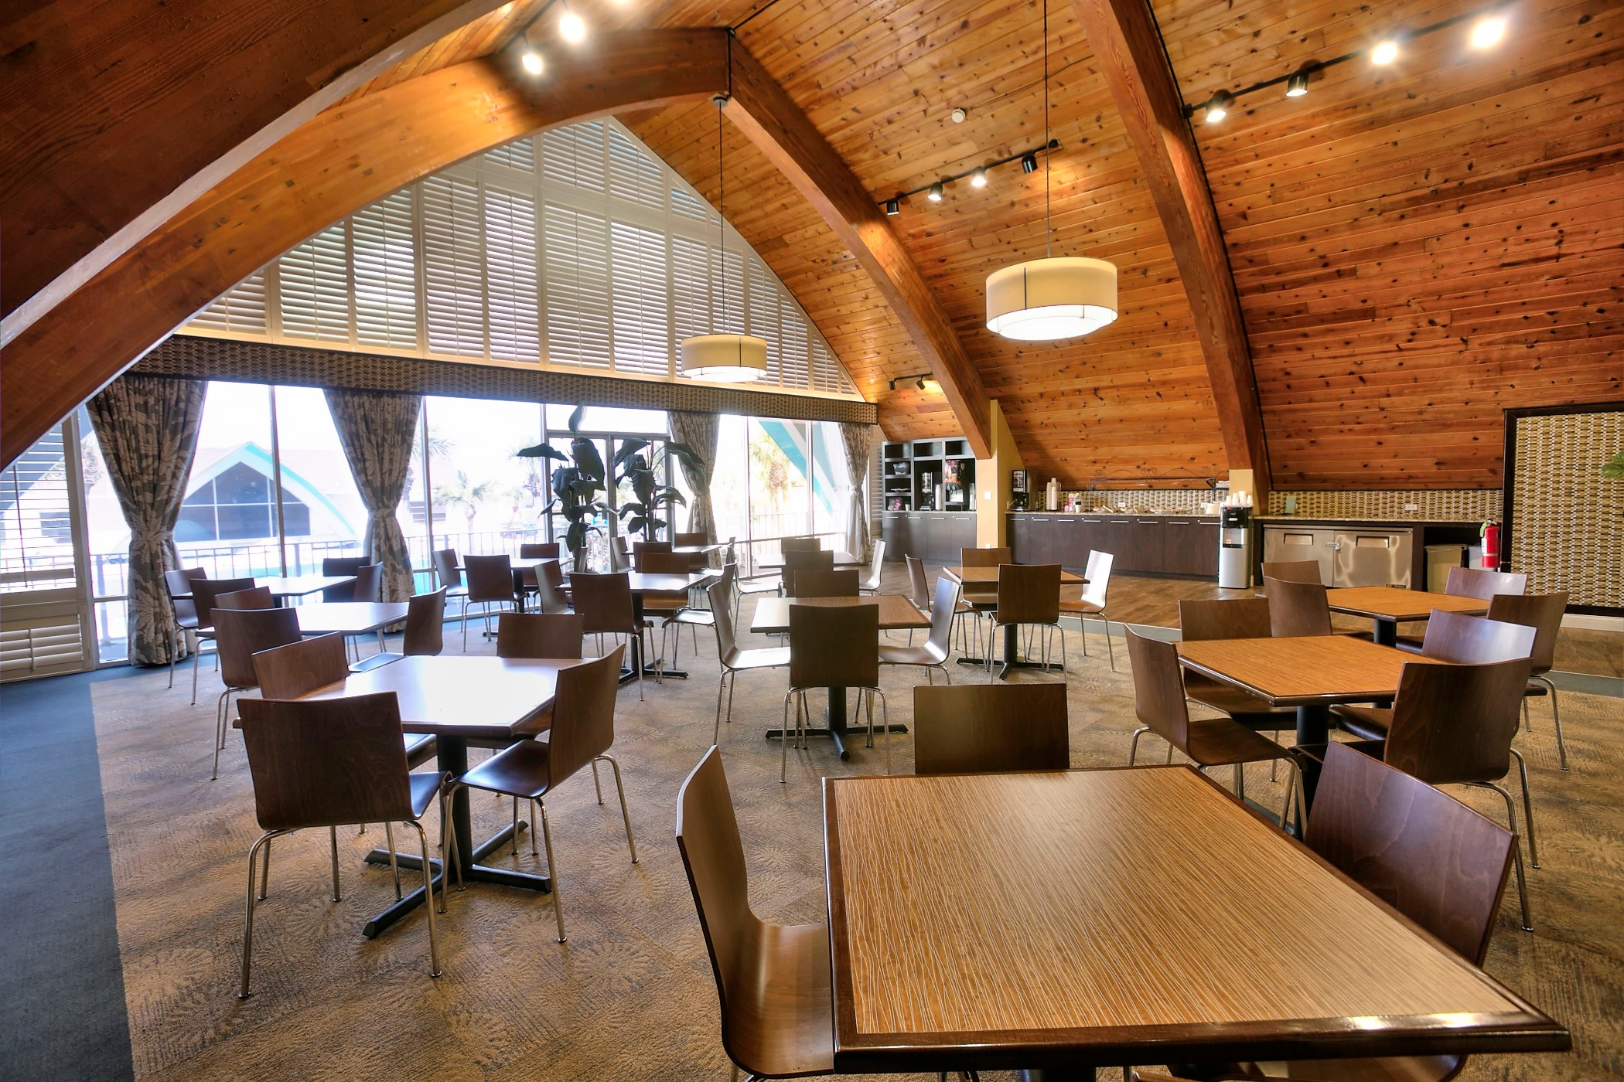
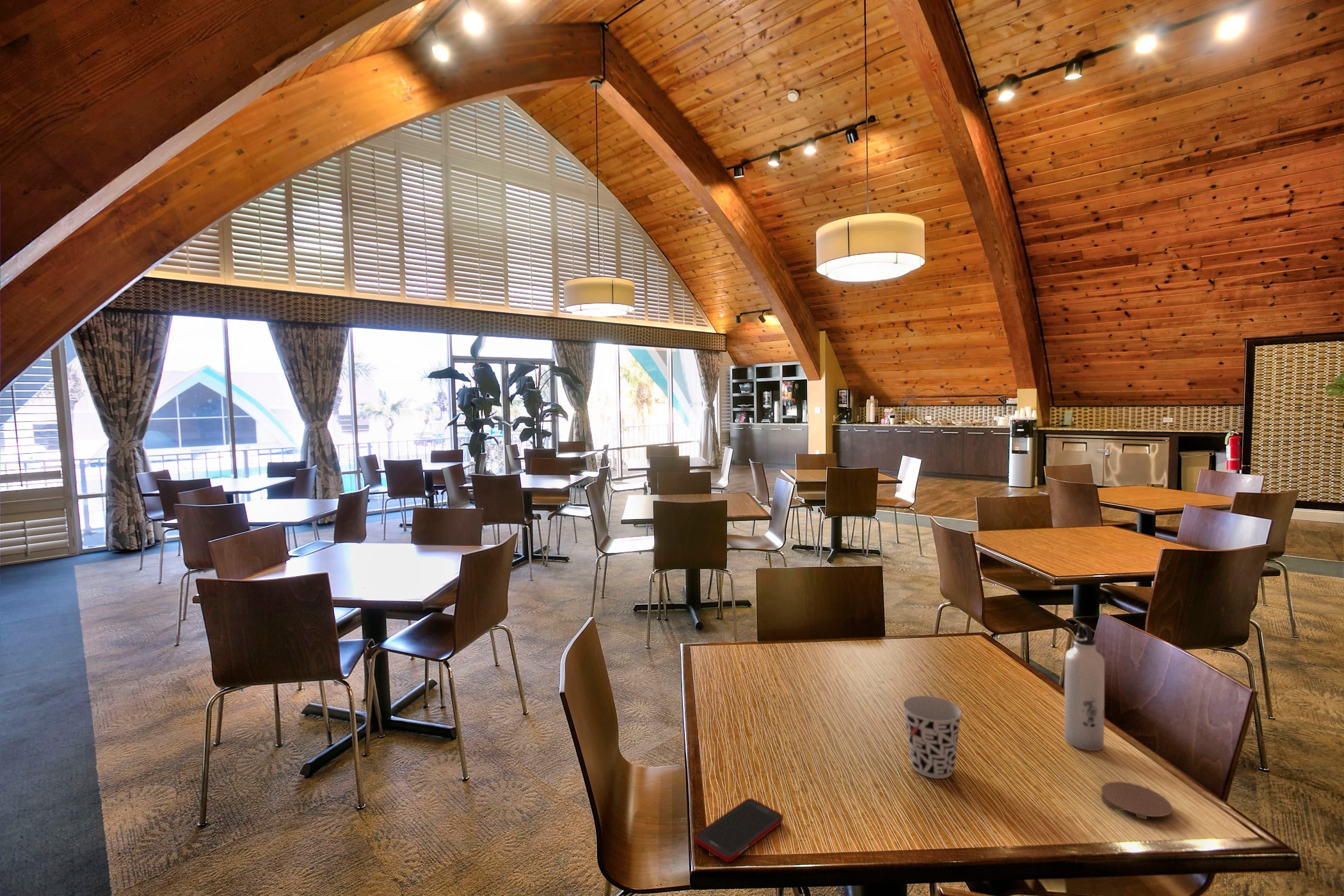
+ cell phone (740, 828)
+ cup (932, 738)
+ water bottle (1084, 684)
+ coaster (1135, 802)
